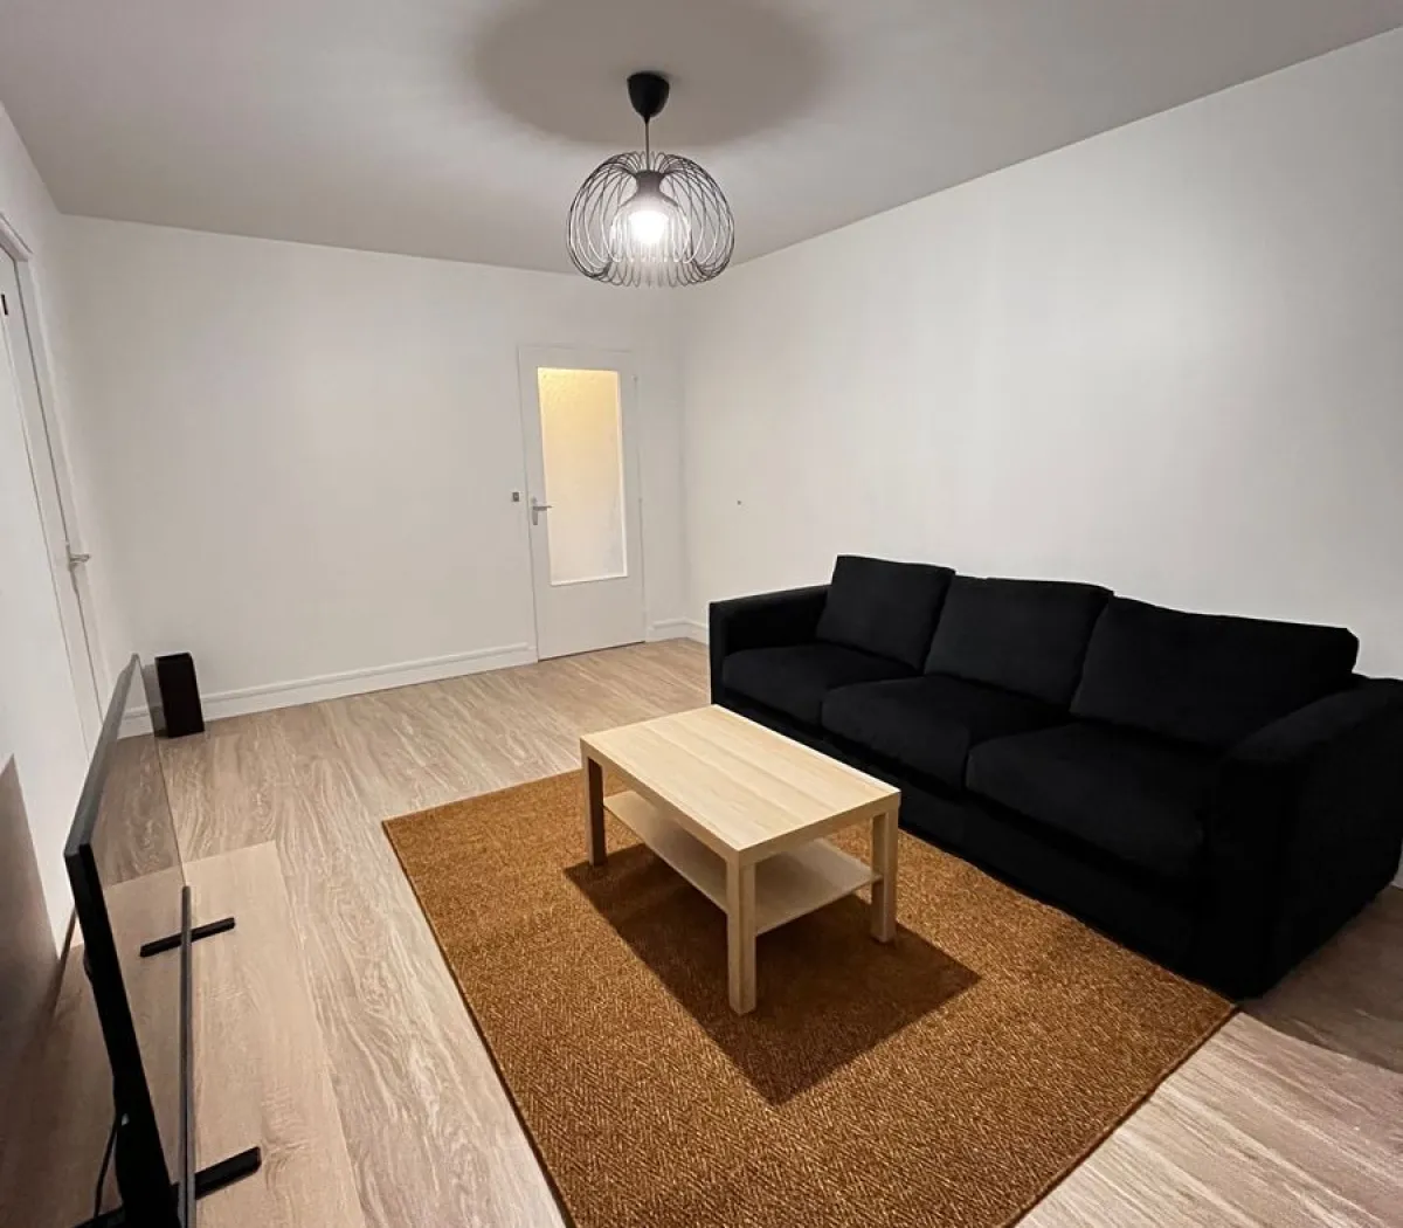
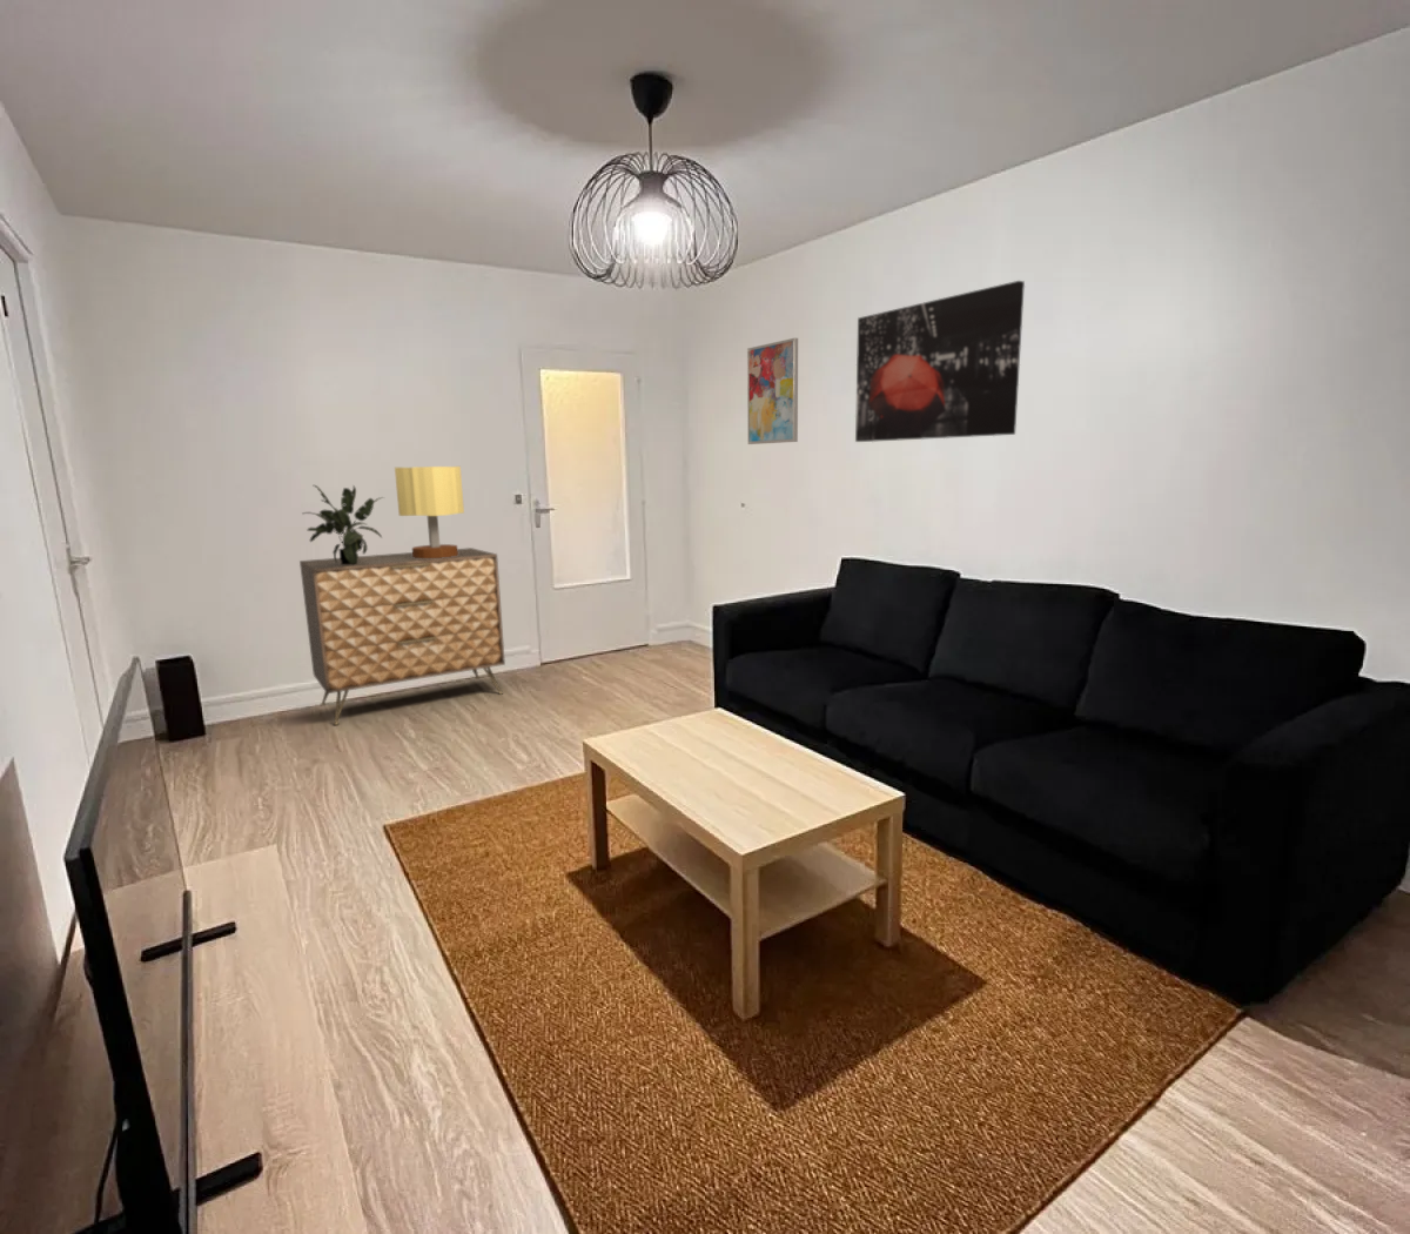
+ dresser (406, 628)
+ potted plant (342, 523)
+ table lamp (432, 511)
+ wall art (929, 371)
+ wall art (771, 393)
